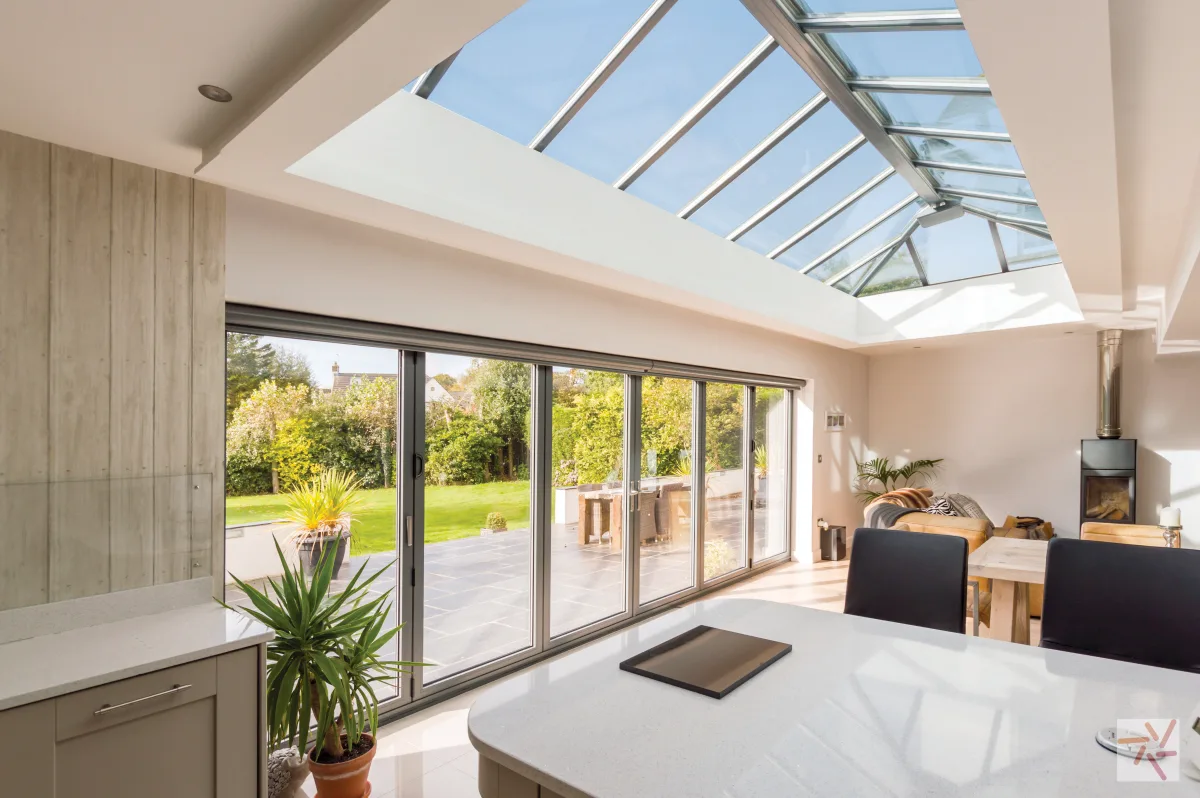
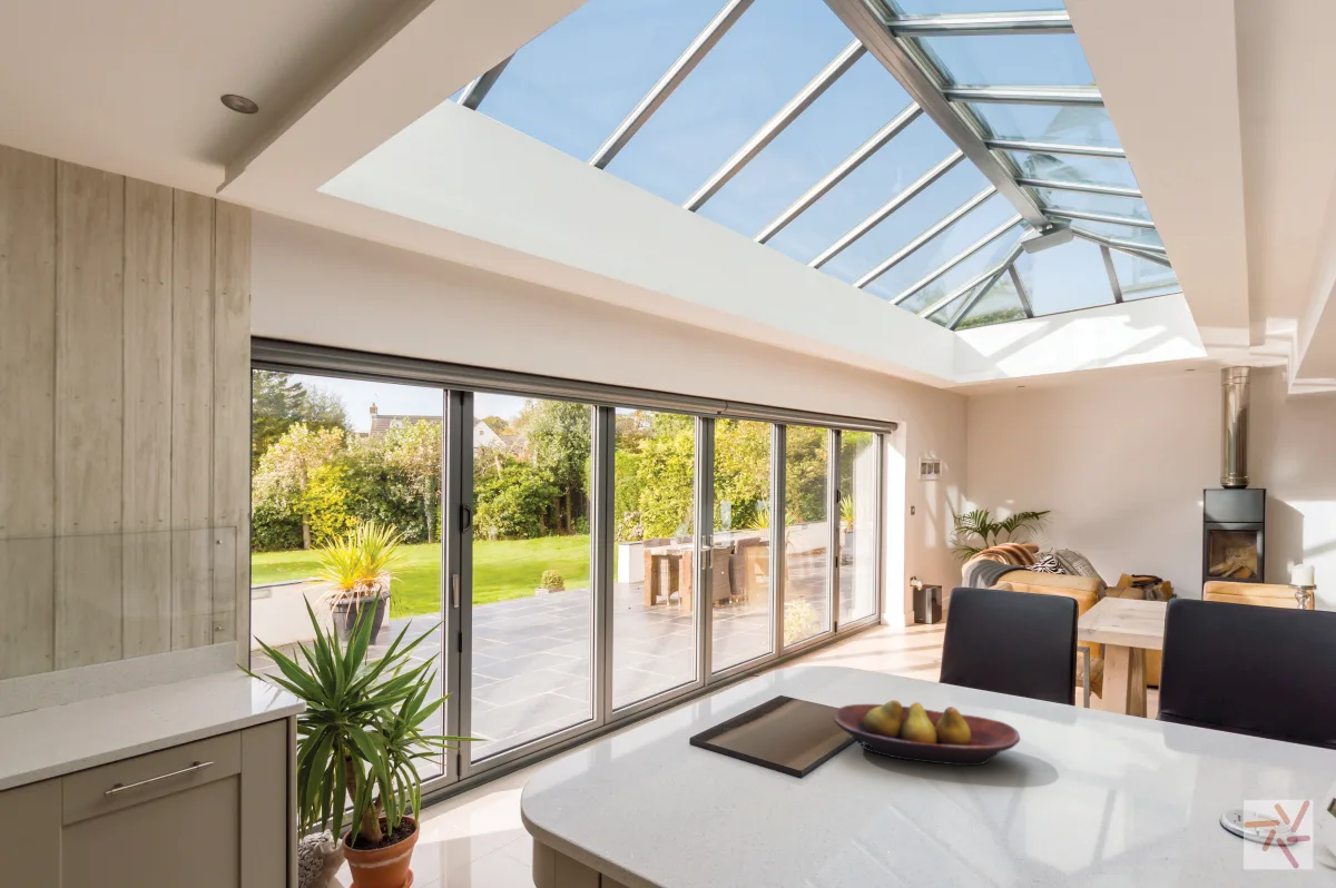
+ fruit bowl (923, 727)
